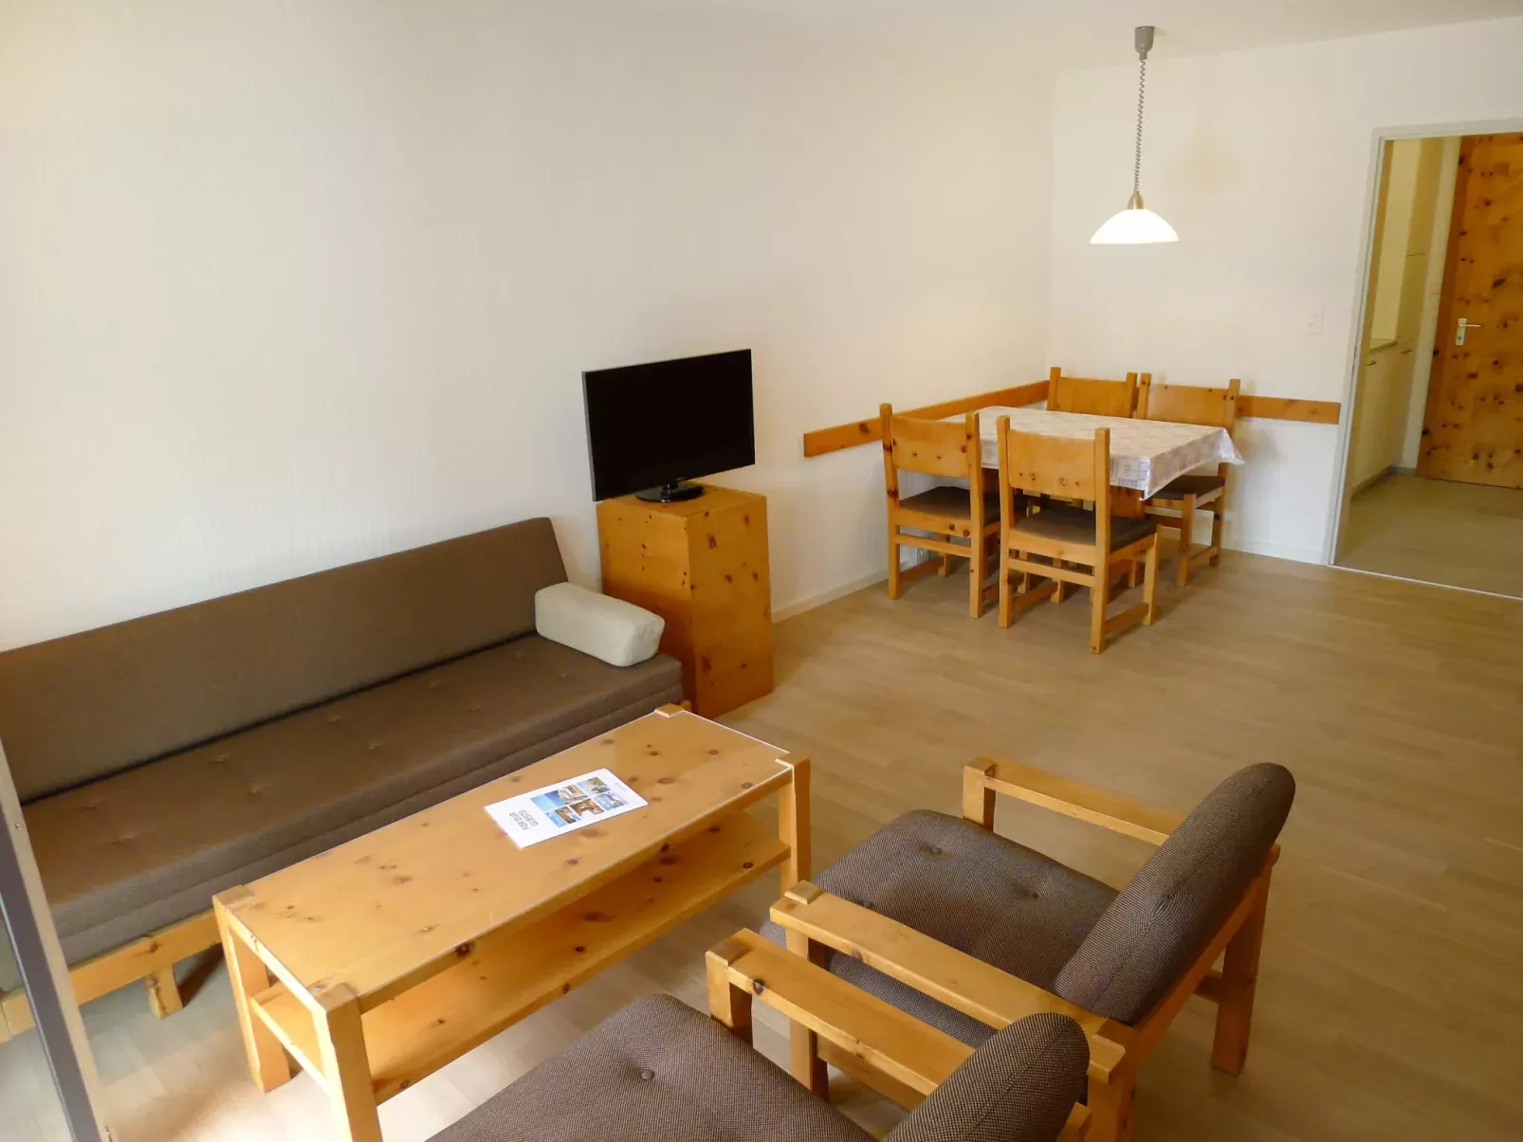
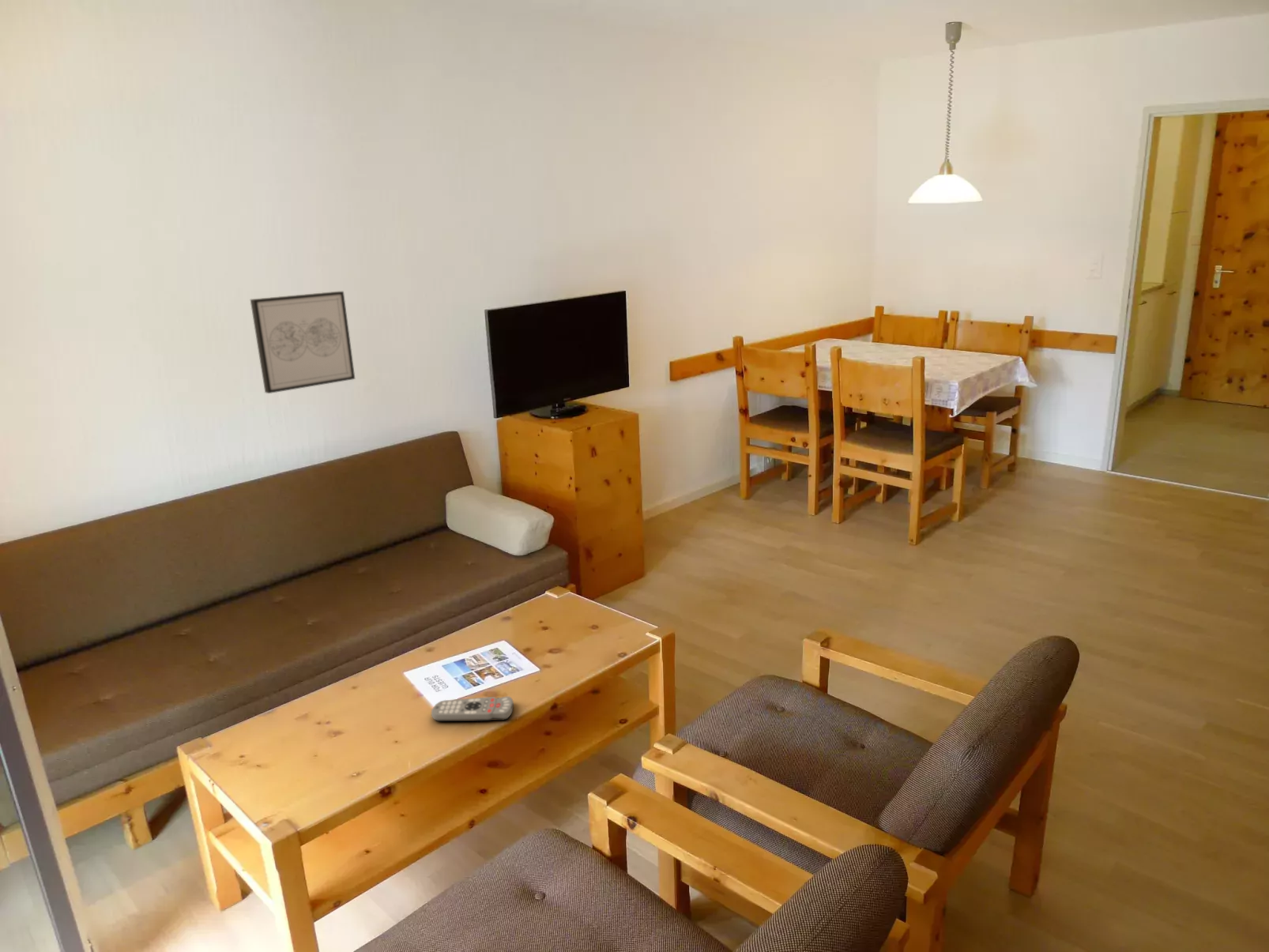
+ remote control (472, 709)
+ wall art (305, 341)
